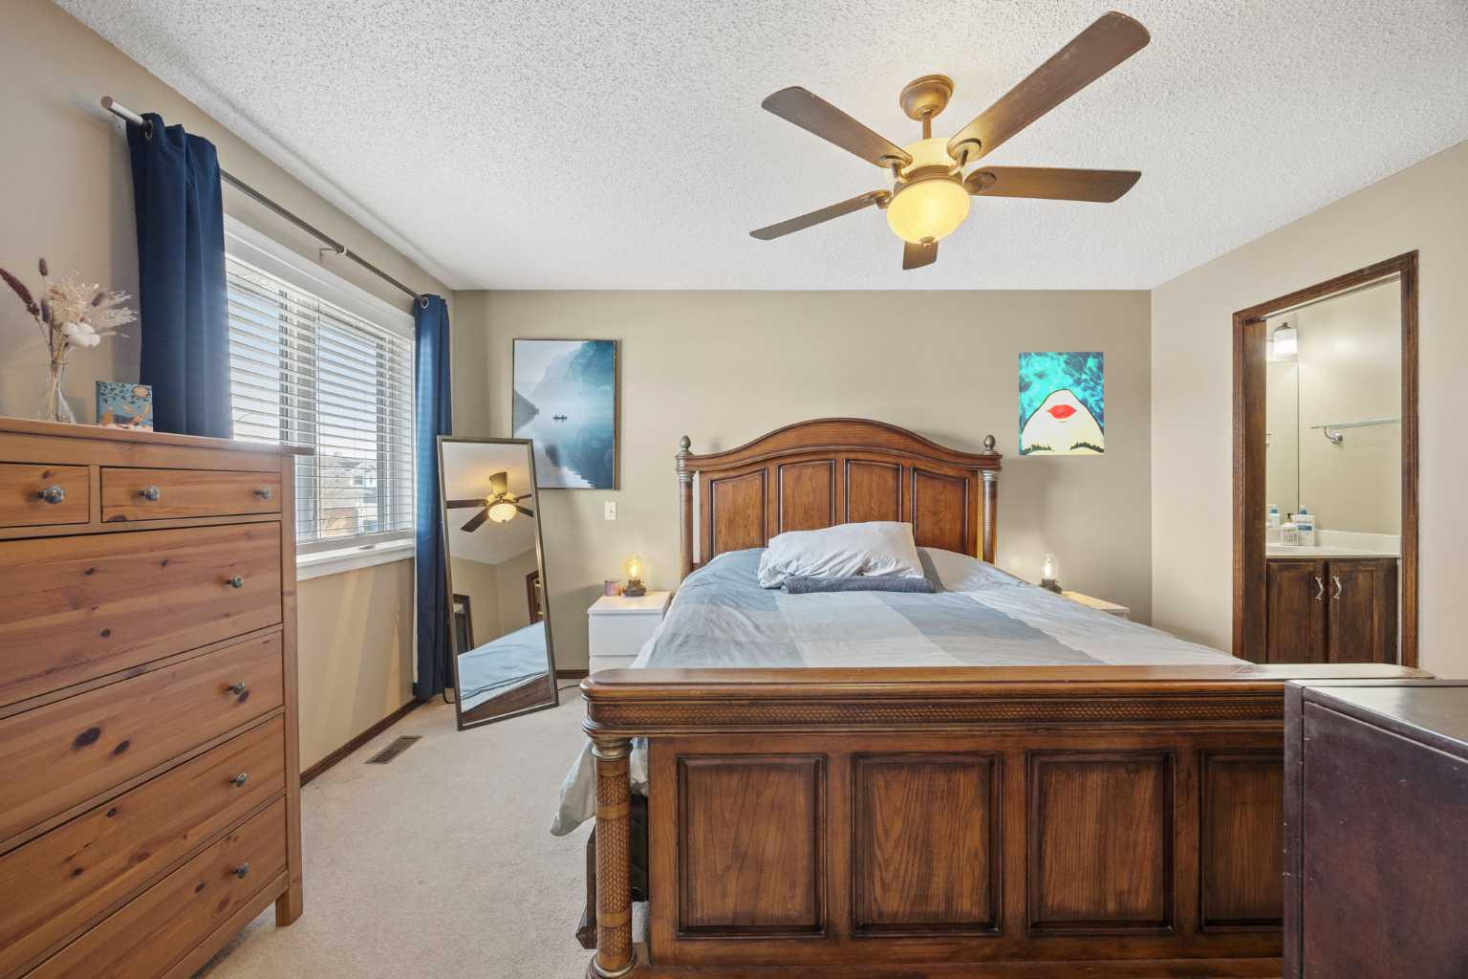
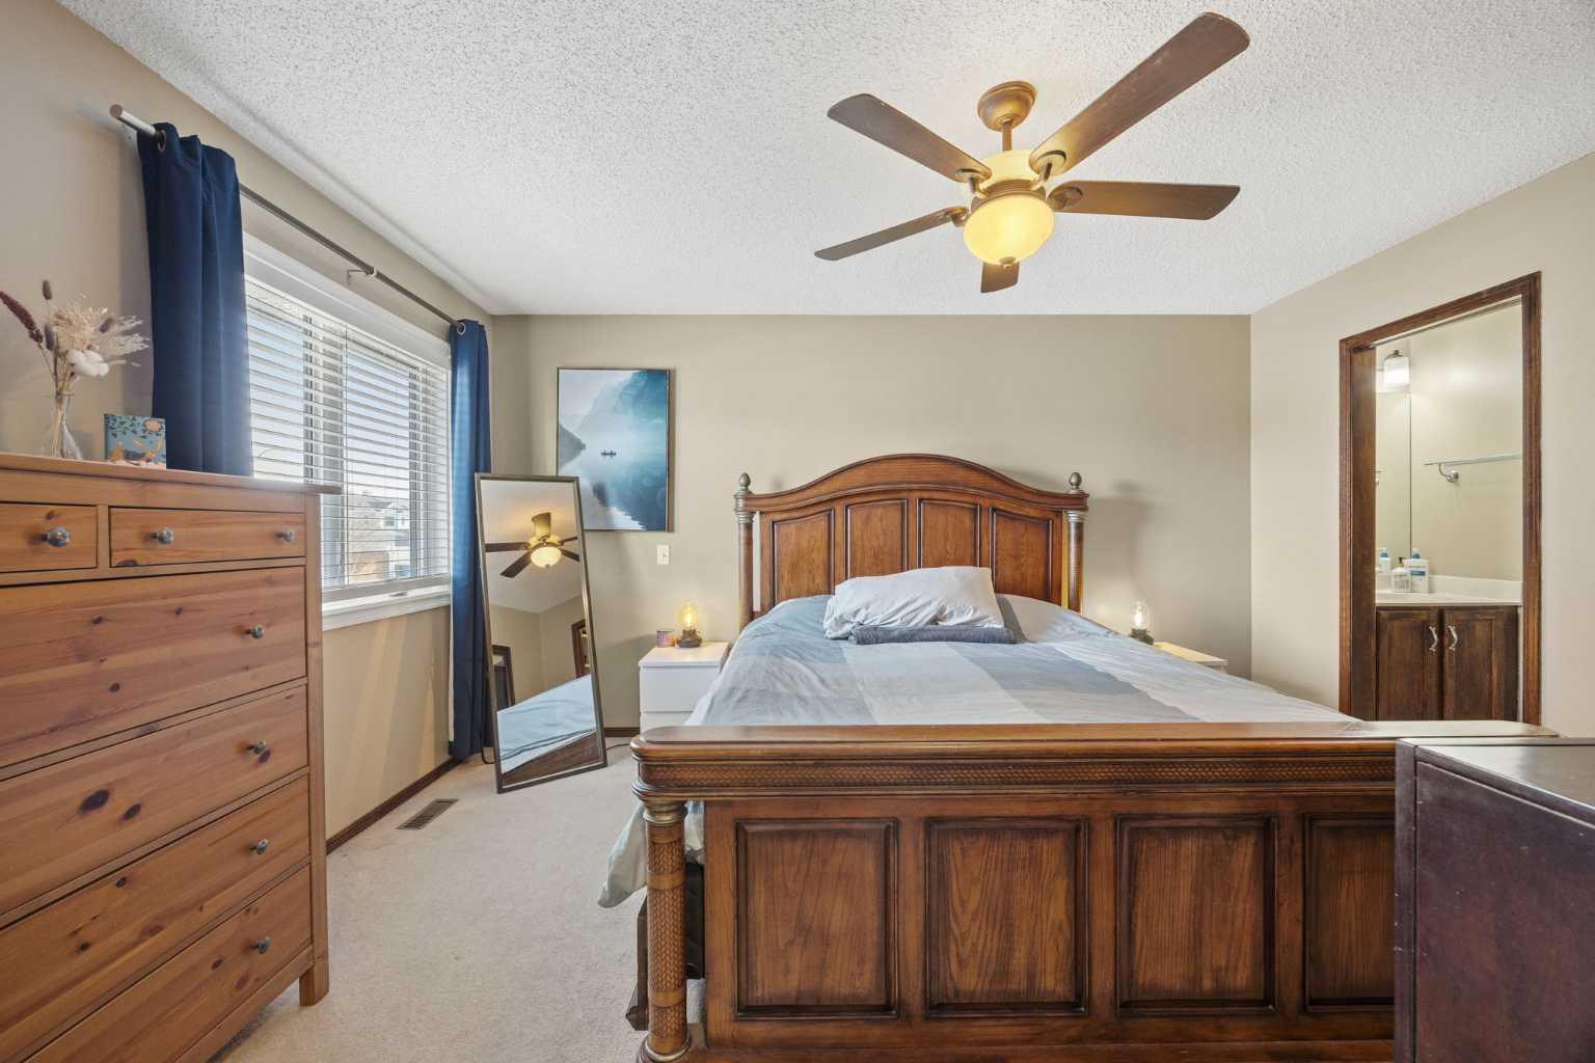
- wall art (1061, 403)
